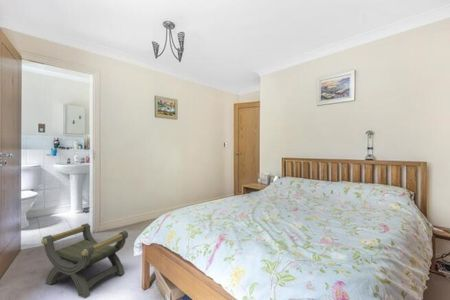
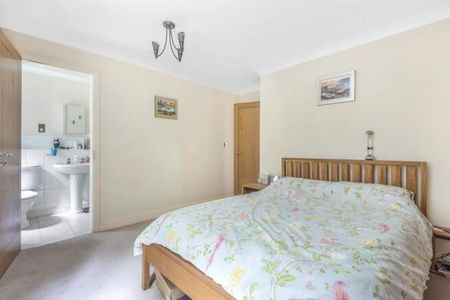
- stool (86, 256)
